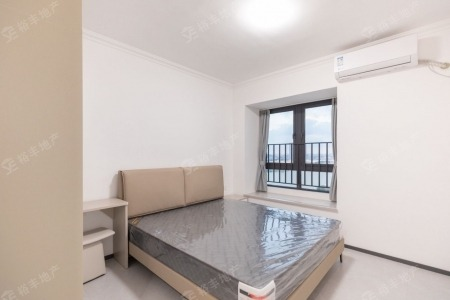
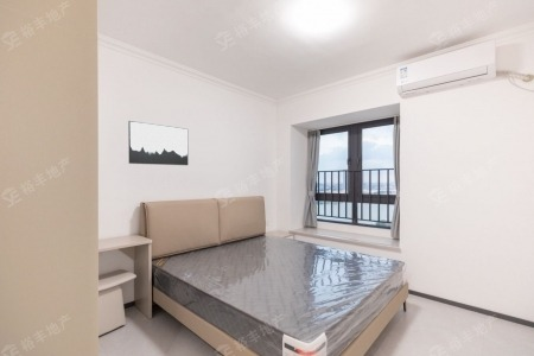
+ wall art (160, 145)
